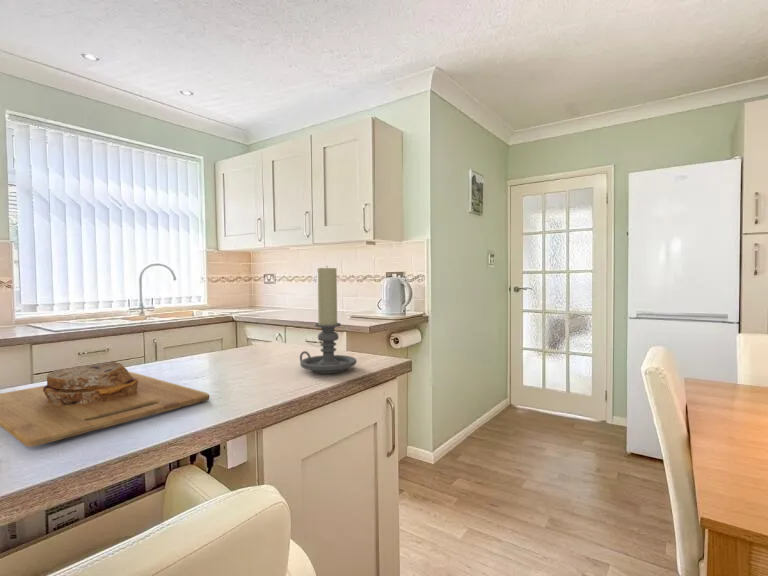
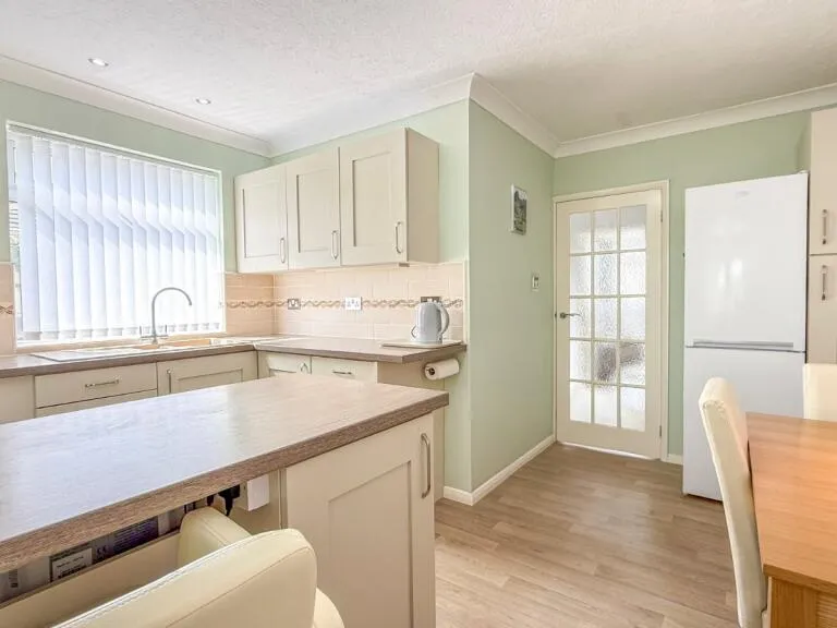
- candle holder (323, 317)
- cutting board (91, 382)
